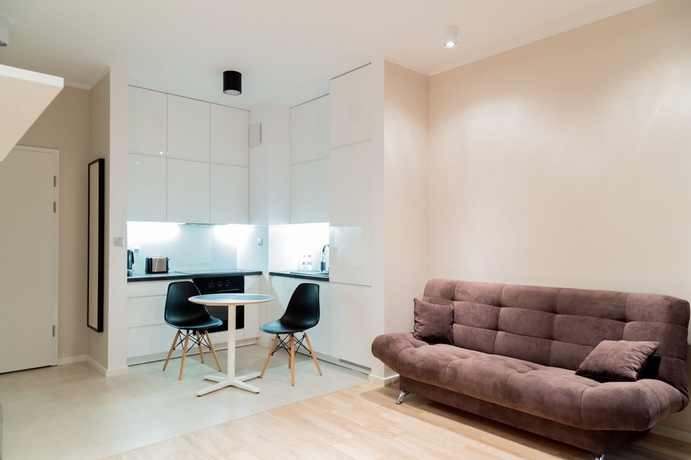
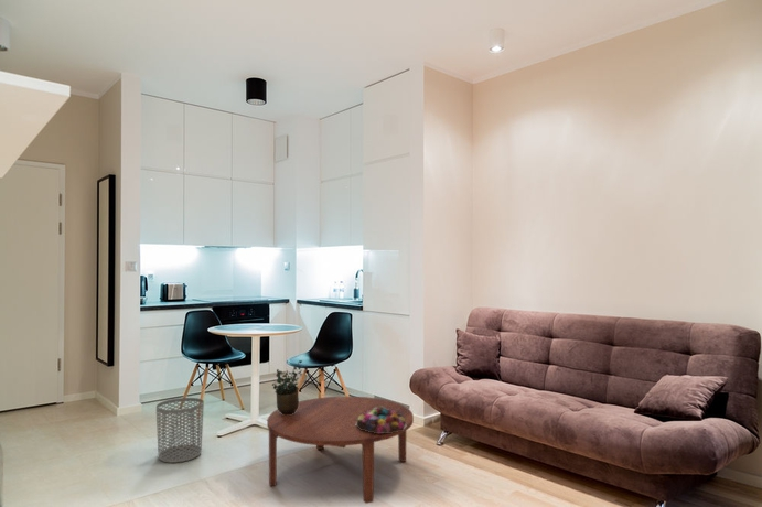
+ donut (380, 418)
+ waste bin (180, 430)
+ potted plant (287, 386)
+ coffee table (341, 443)
